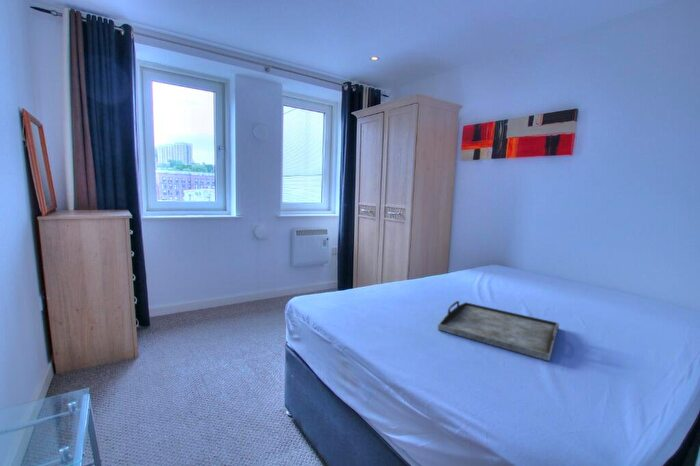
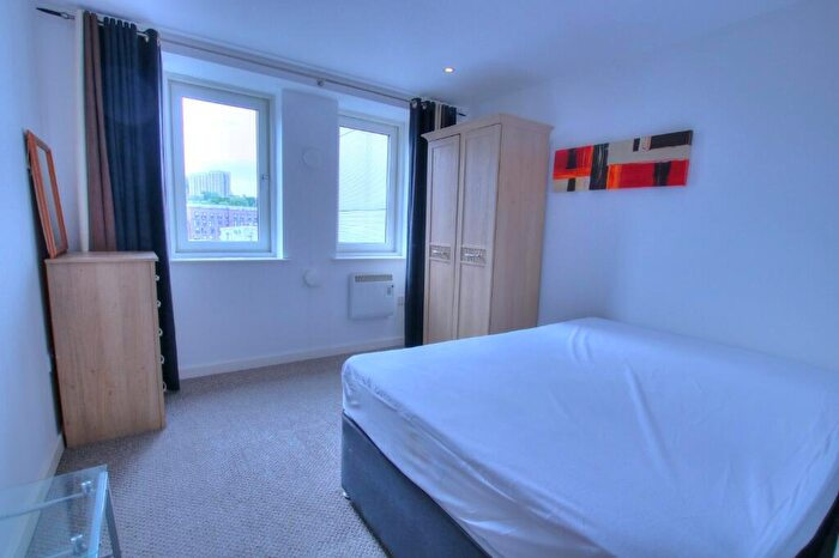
- serving tray (500, 321)
